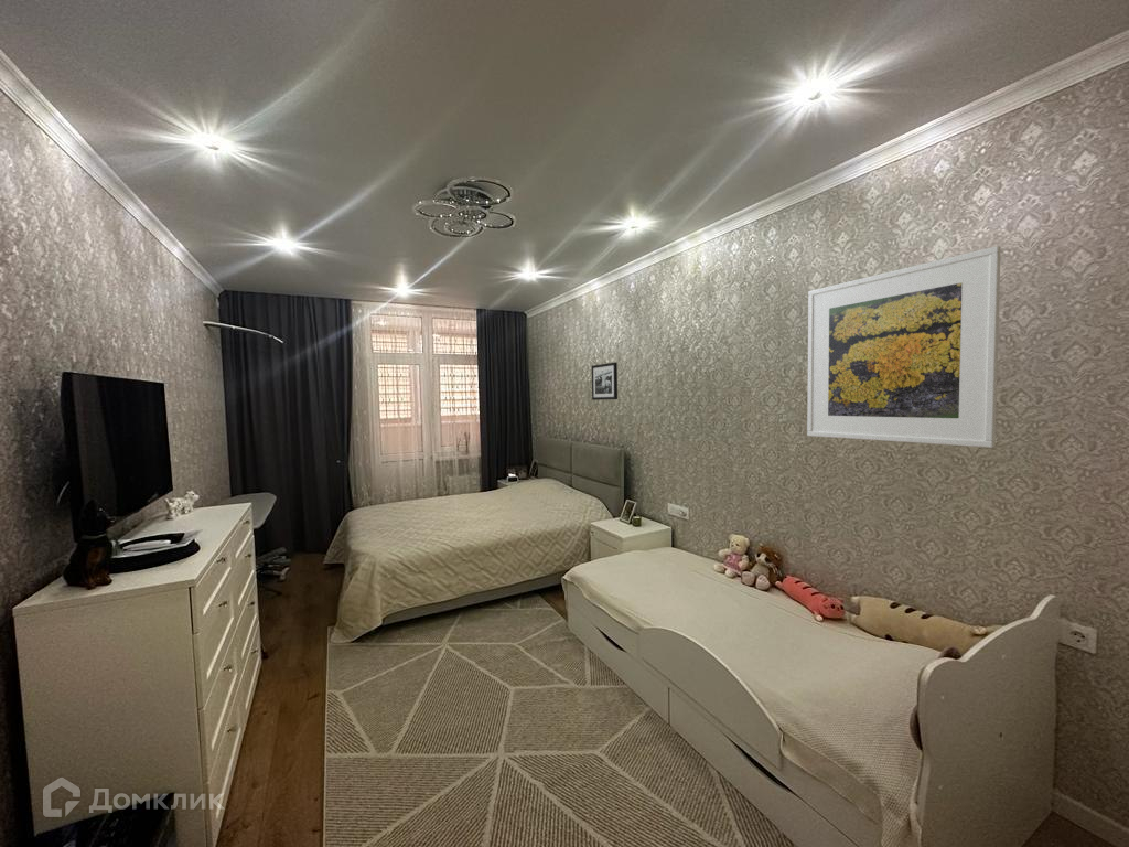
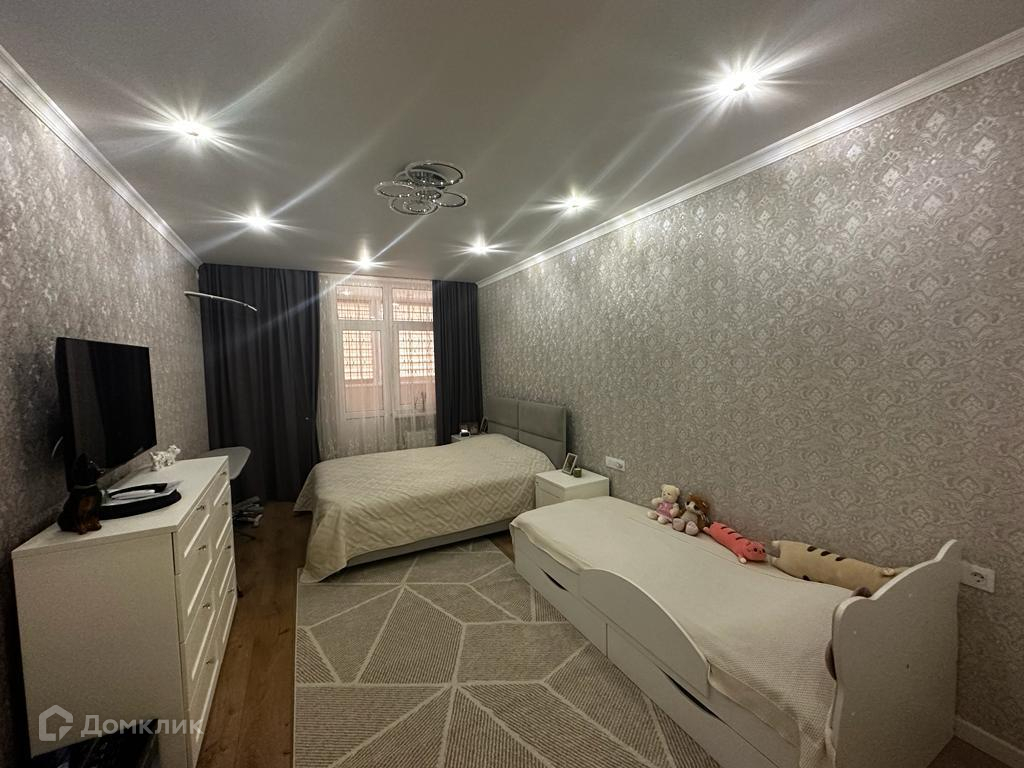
- picture frame (603, 382)
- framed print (886, 357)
